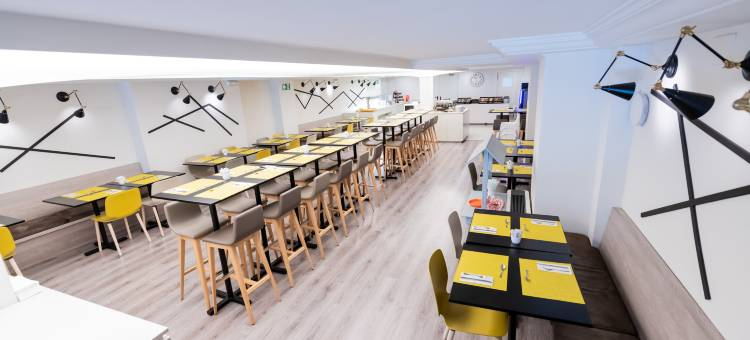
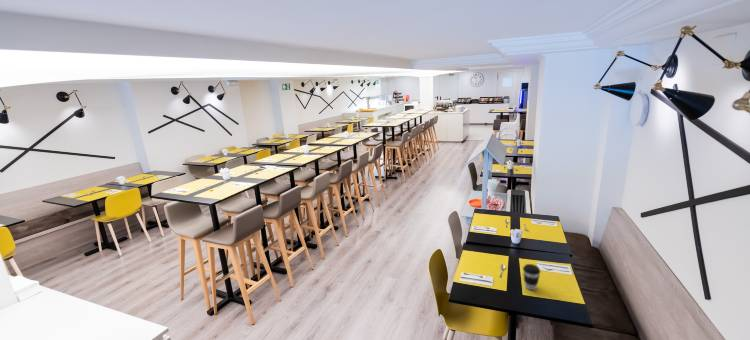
+ coffee cup (531, 277)
